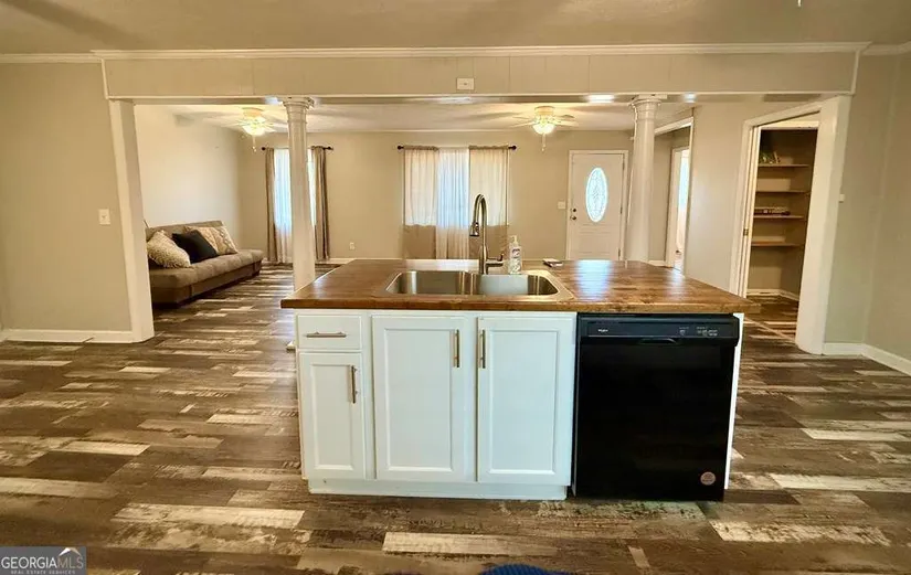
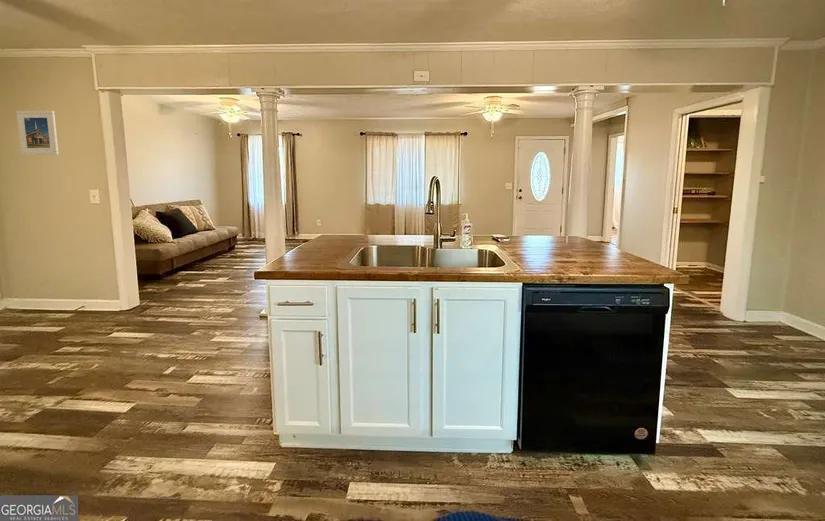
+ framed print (37, 132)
